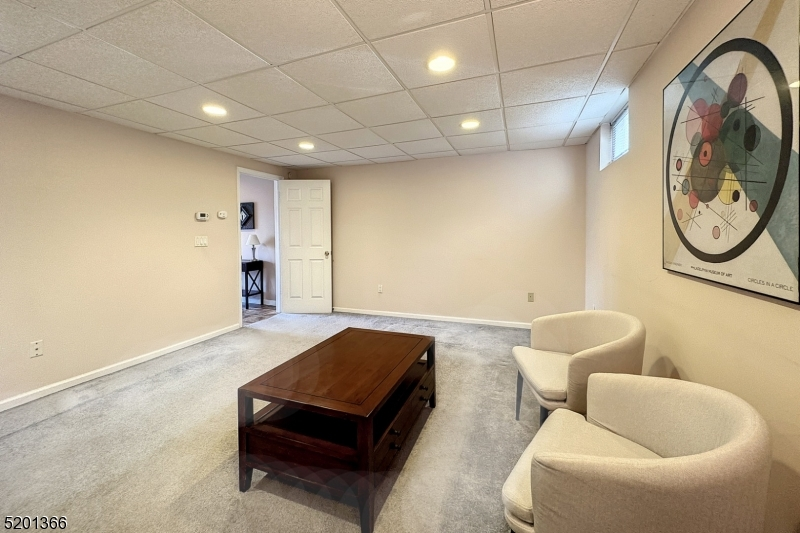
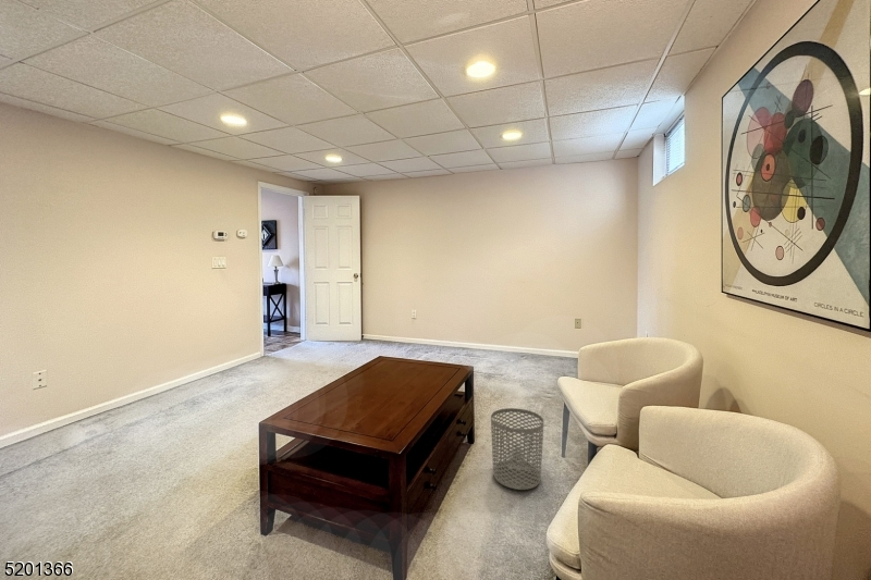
+ waste bin (516, 447)
